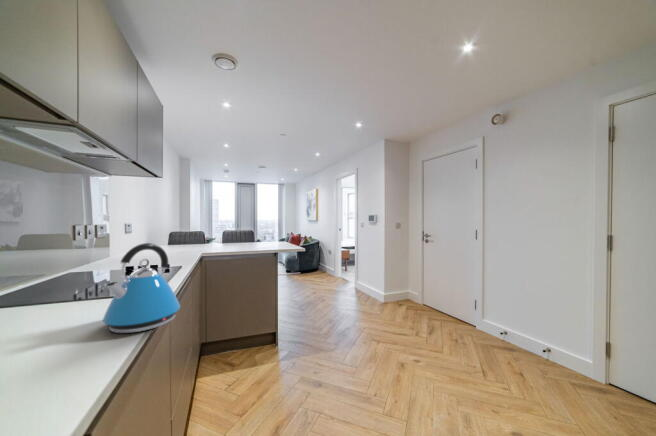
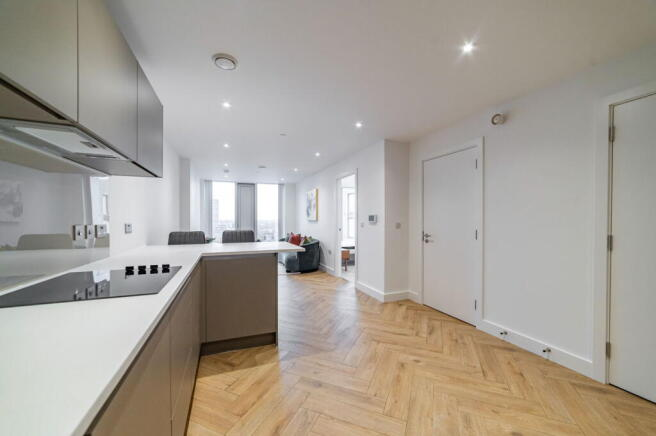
- kettle (146, 281)
